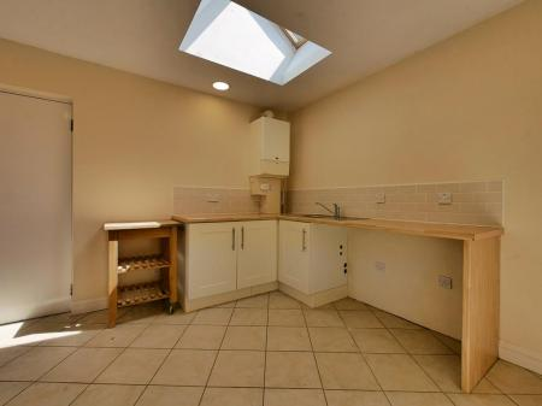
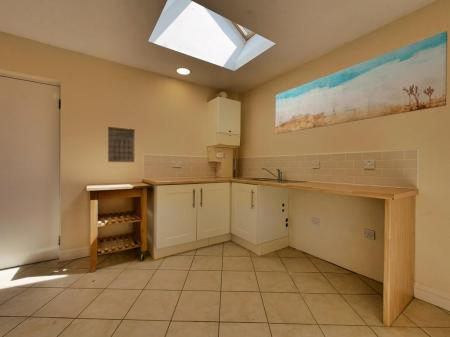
+ wall art (335, 99)
+ calendar (121, 141)
